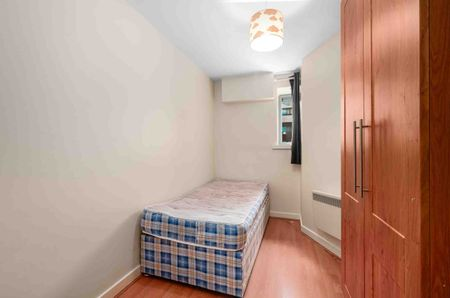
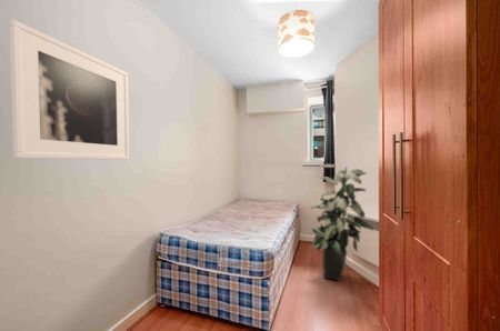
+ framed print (83, 106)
+ indoor plant (336, 220)
